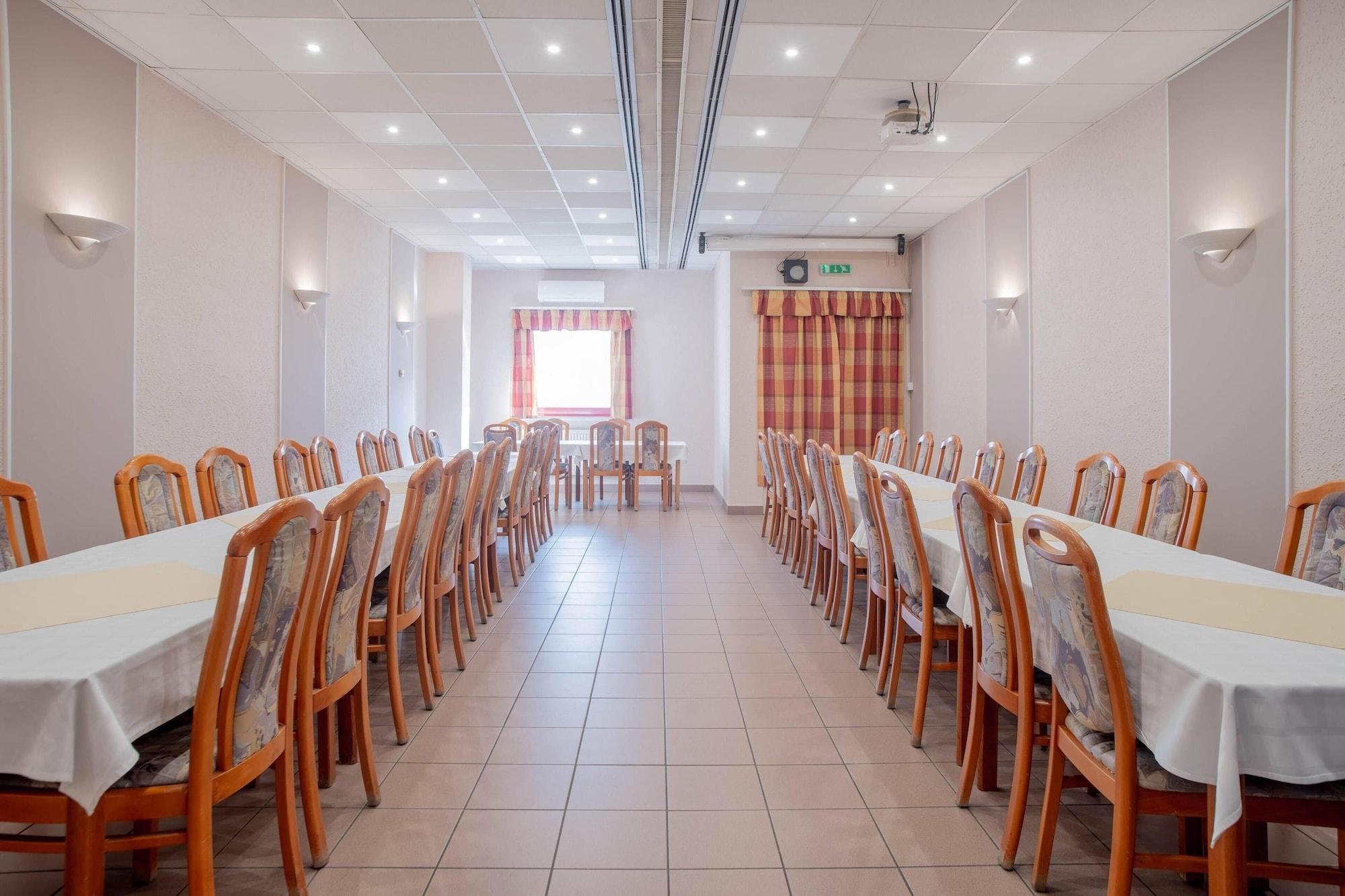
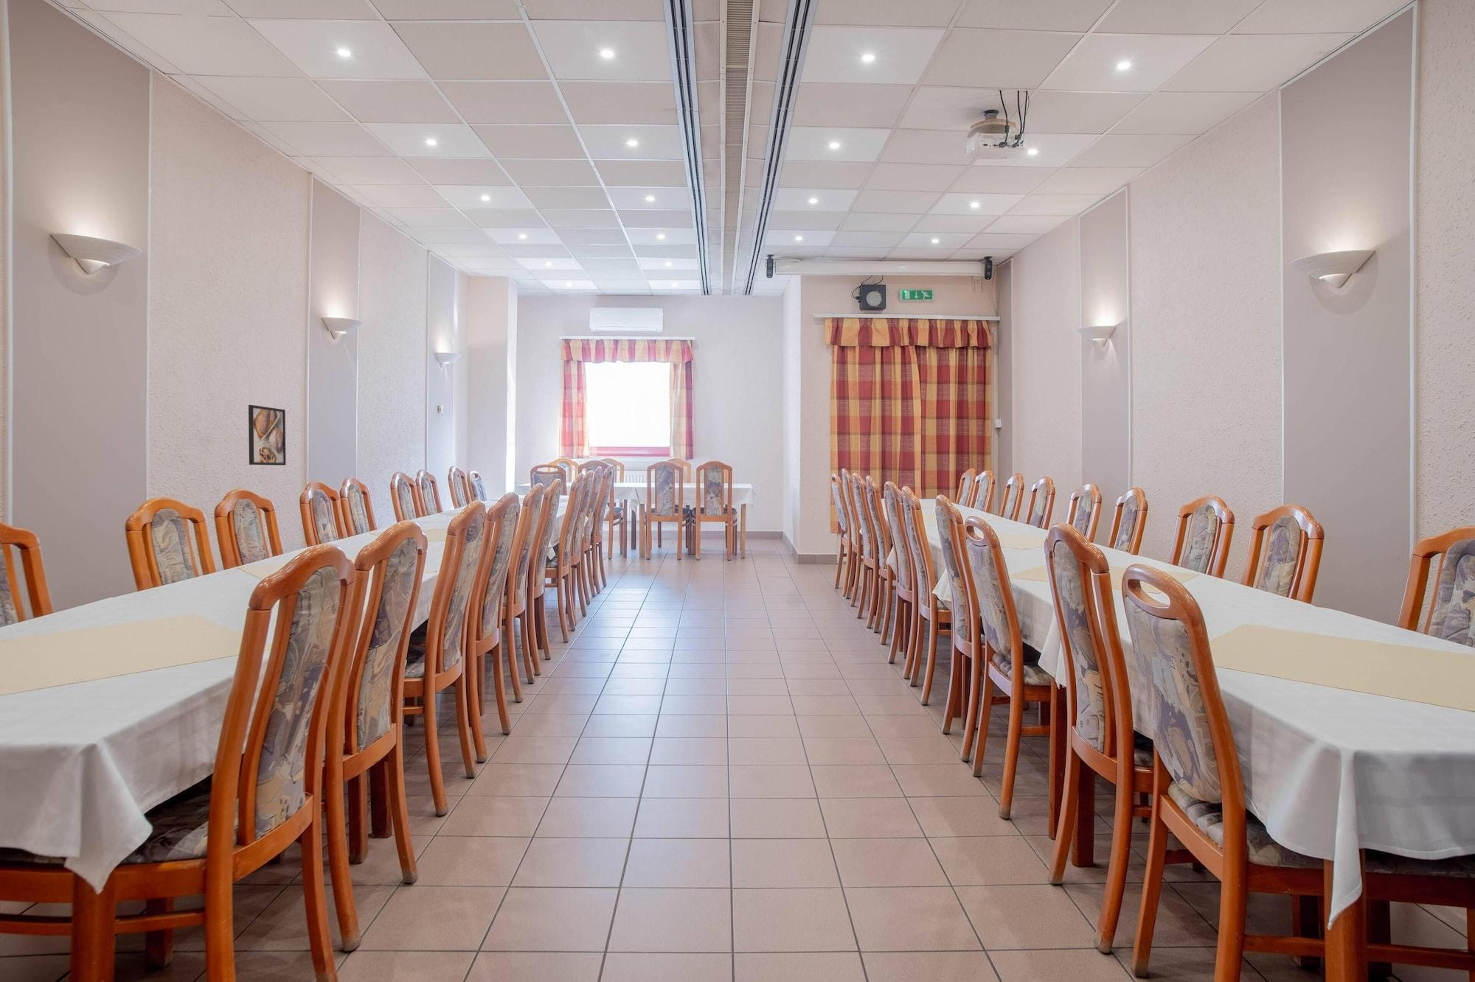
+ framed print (268, 436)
